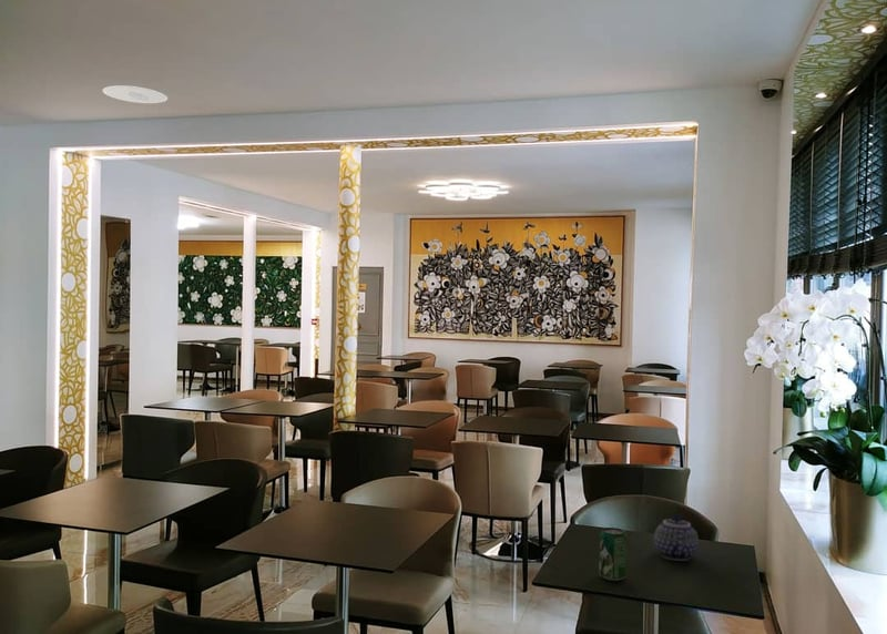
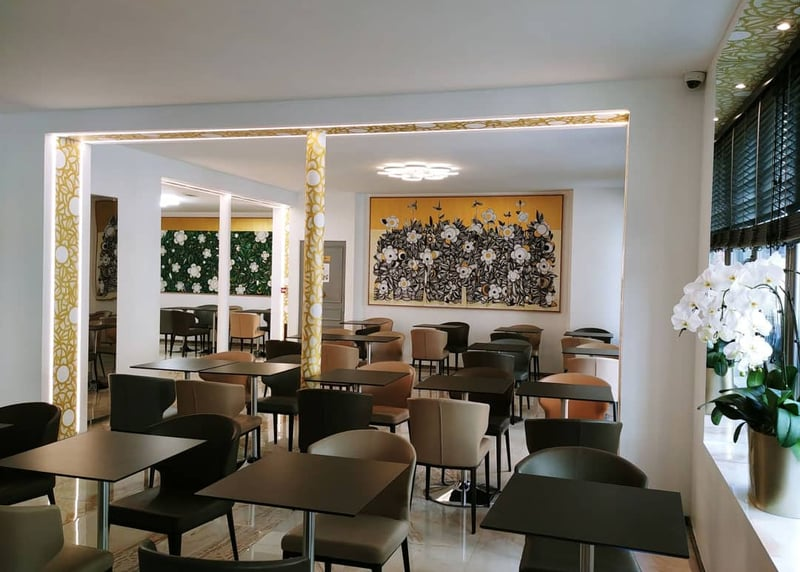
- teapot (675, 535)
- beverage can (612, 553)
- recessed light (135, 91)
